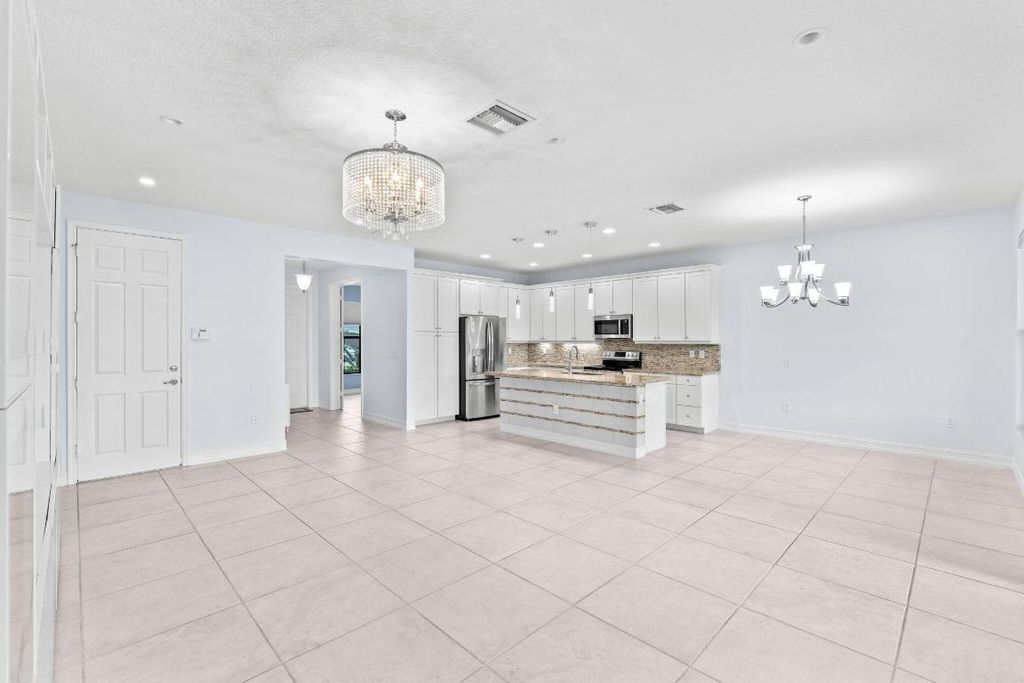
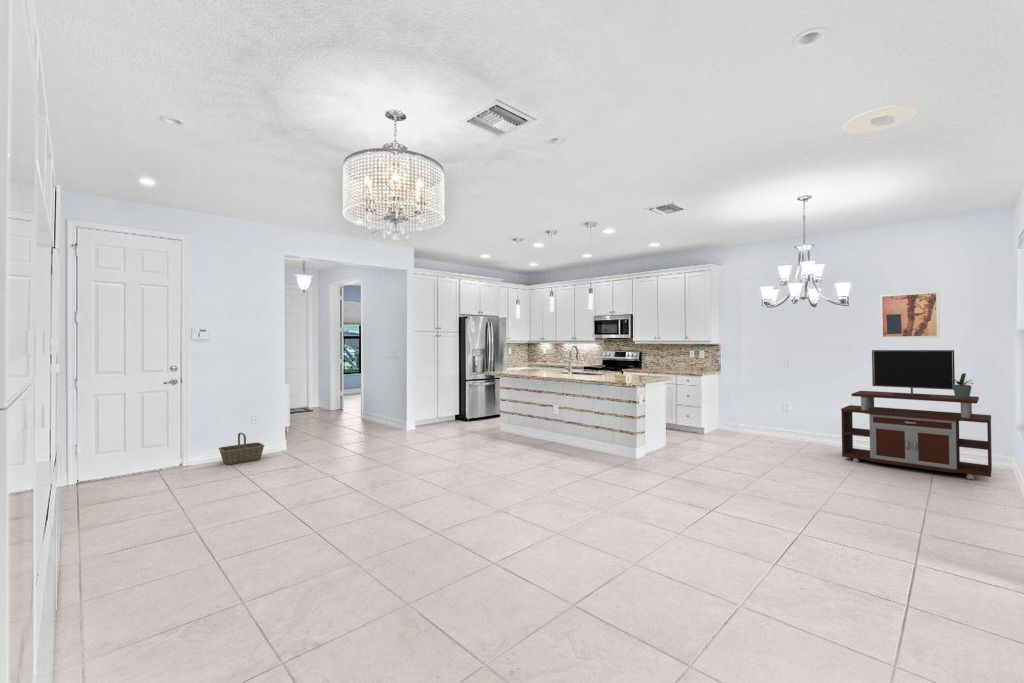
+ recessed light (878, 117)
+ tv stand (911, 409)
+ wall art (908, 315)
+ basket (241, 447)
+ potted plant (960, 385)
